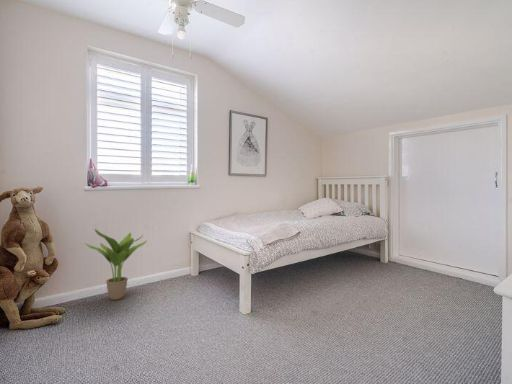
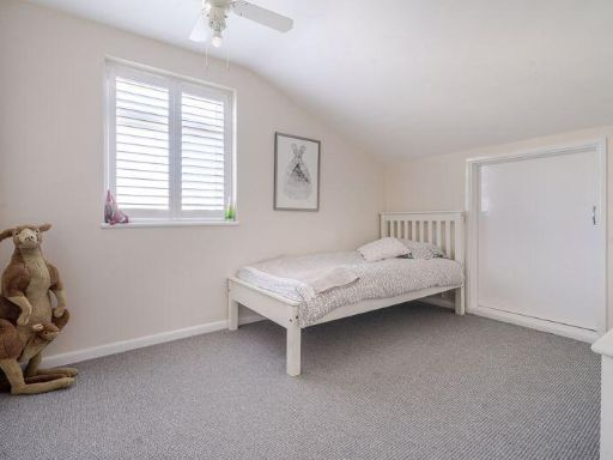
- potted plant (120, 262)
